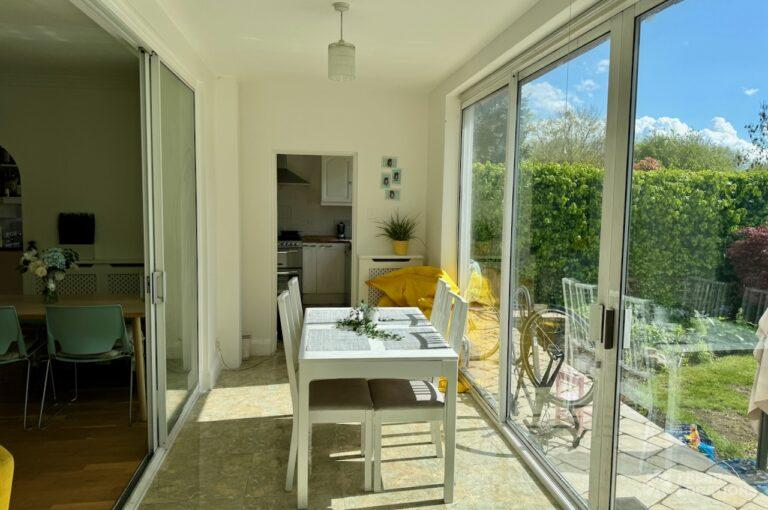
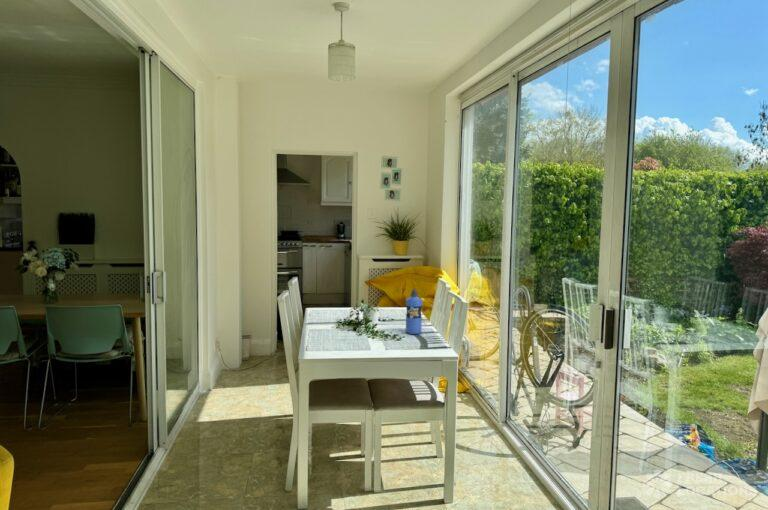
+ water bottle (413, 310)
